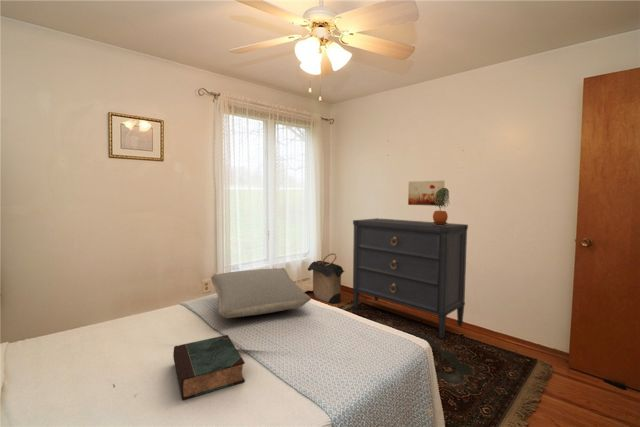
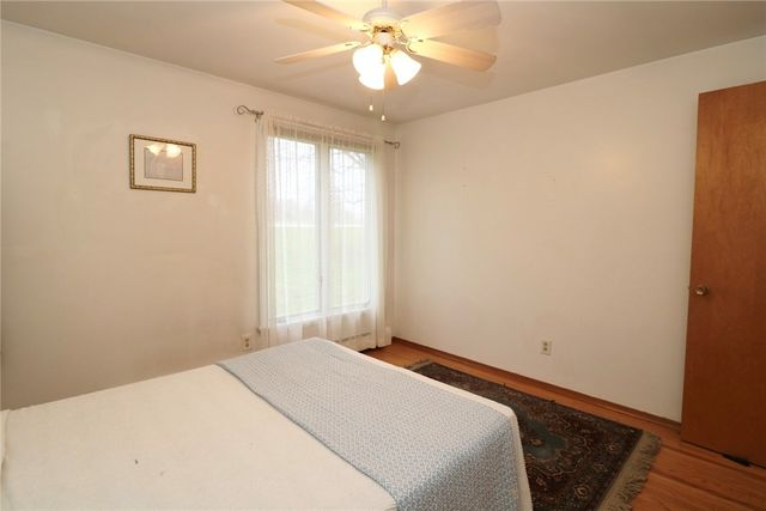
- pillow (257, 290)
- wall art (425, 193)
- potted plant (441, 205)
- dresser (405, 269)
- book (207, 363)
- laundry hamper (325, 276)
